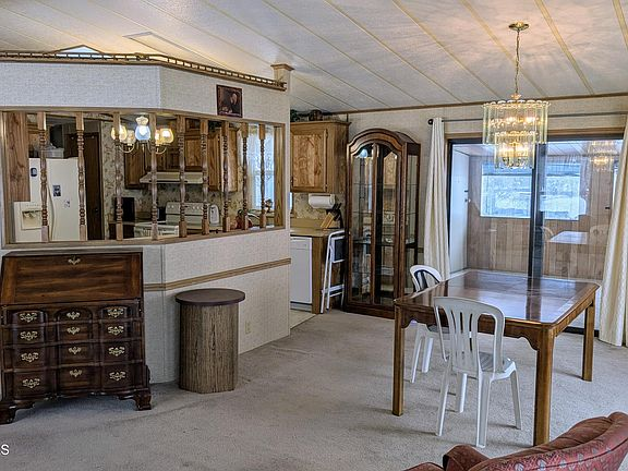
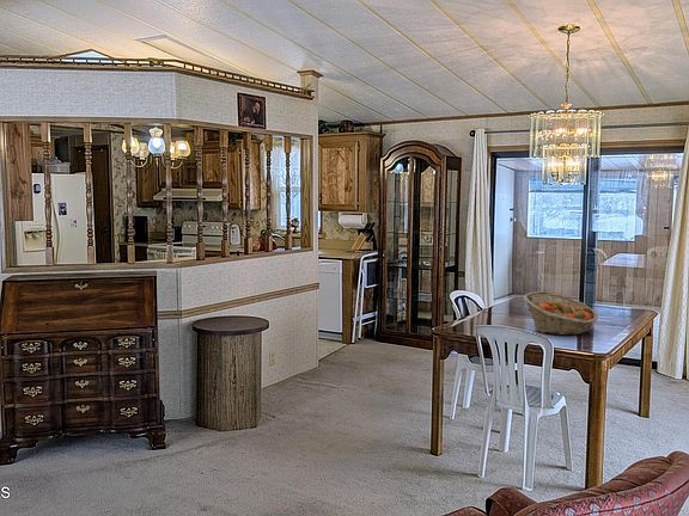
+ fruit basket (559, 312)
